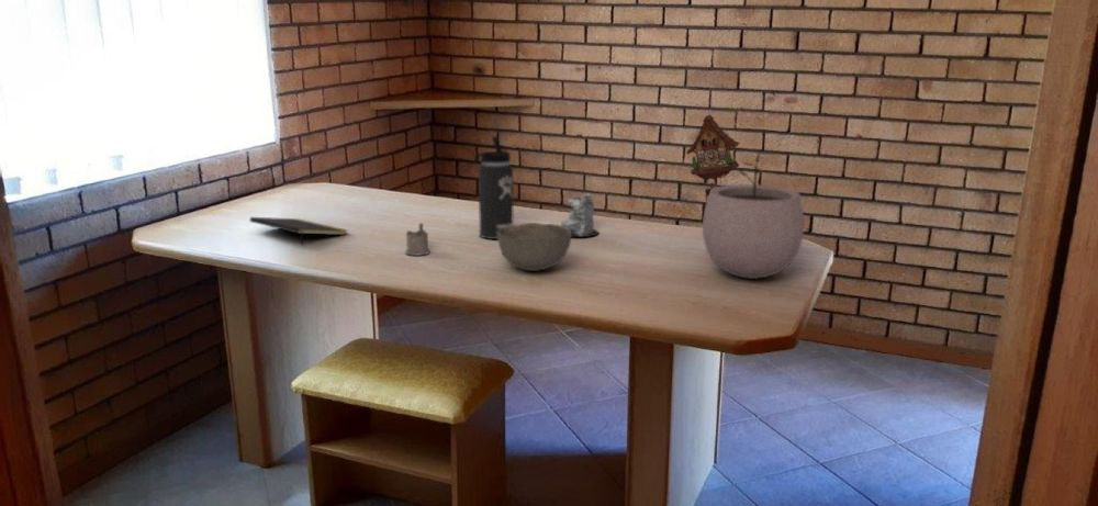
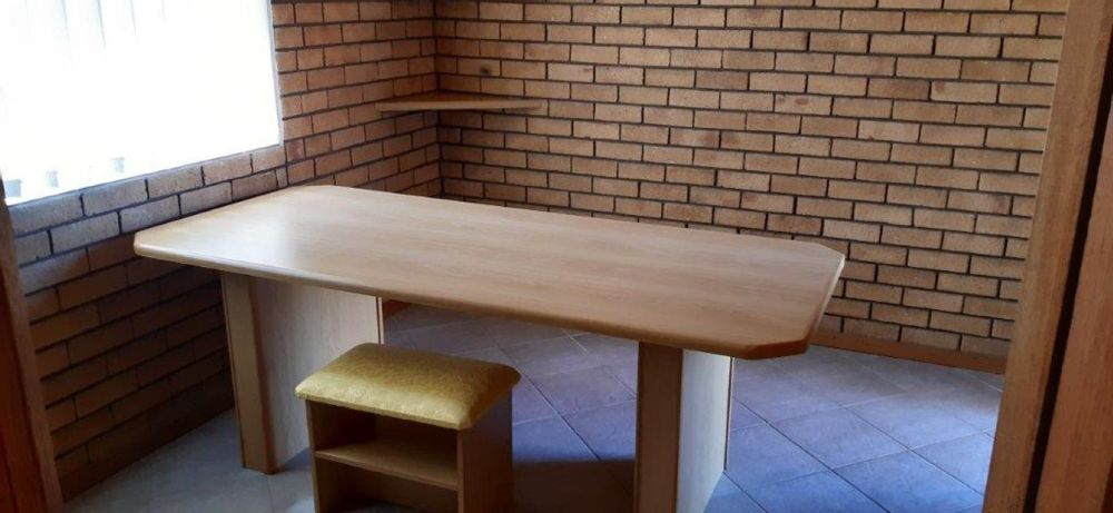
- notepad (298, 225)
- thermos bottle (493, 187)
- candle (578, 212)
- plant pot (753, 215)
- cuckoo clock (710, 164)
- tea glass holder (417, 235)
- bowl (534, 249)
